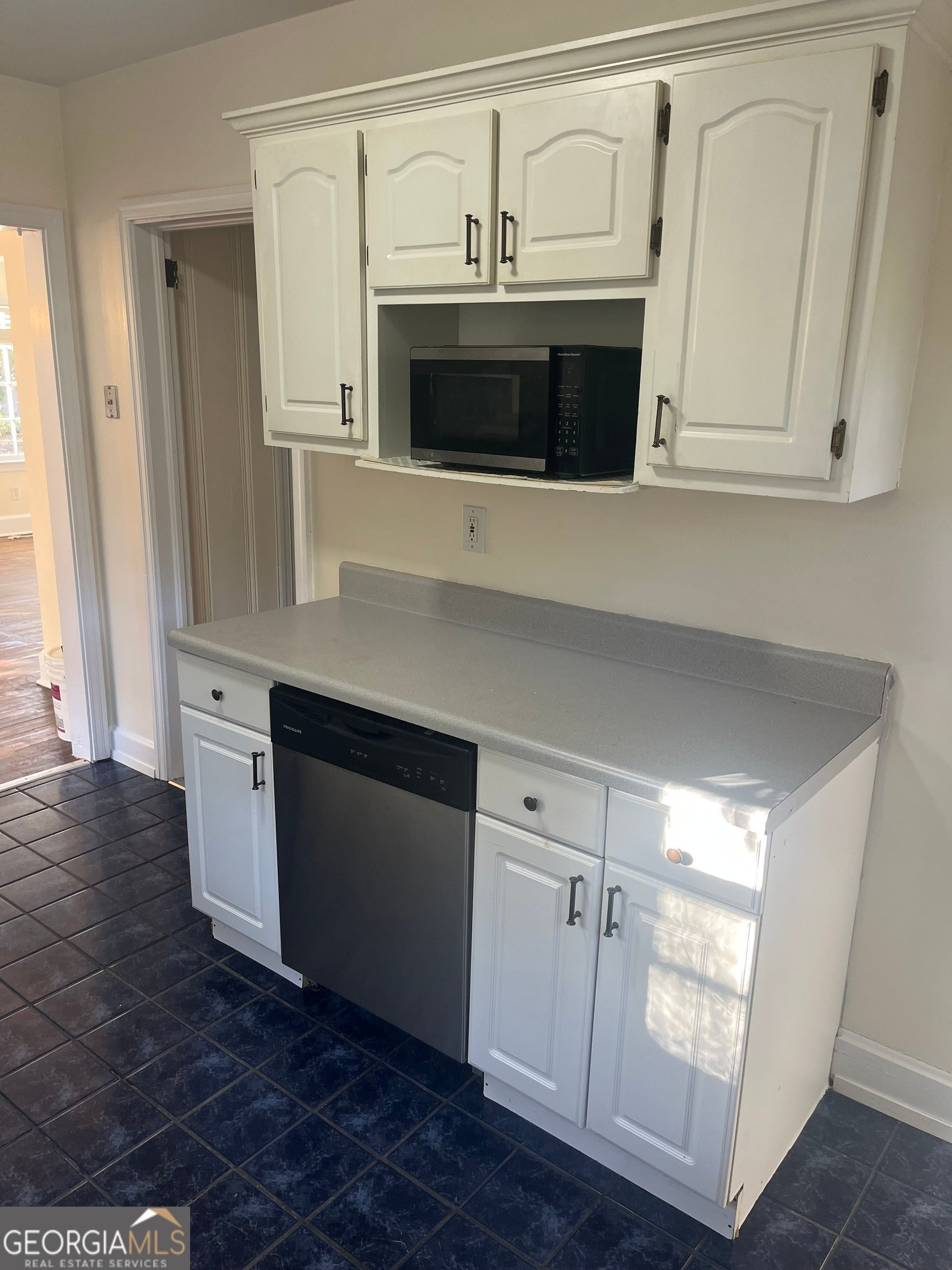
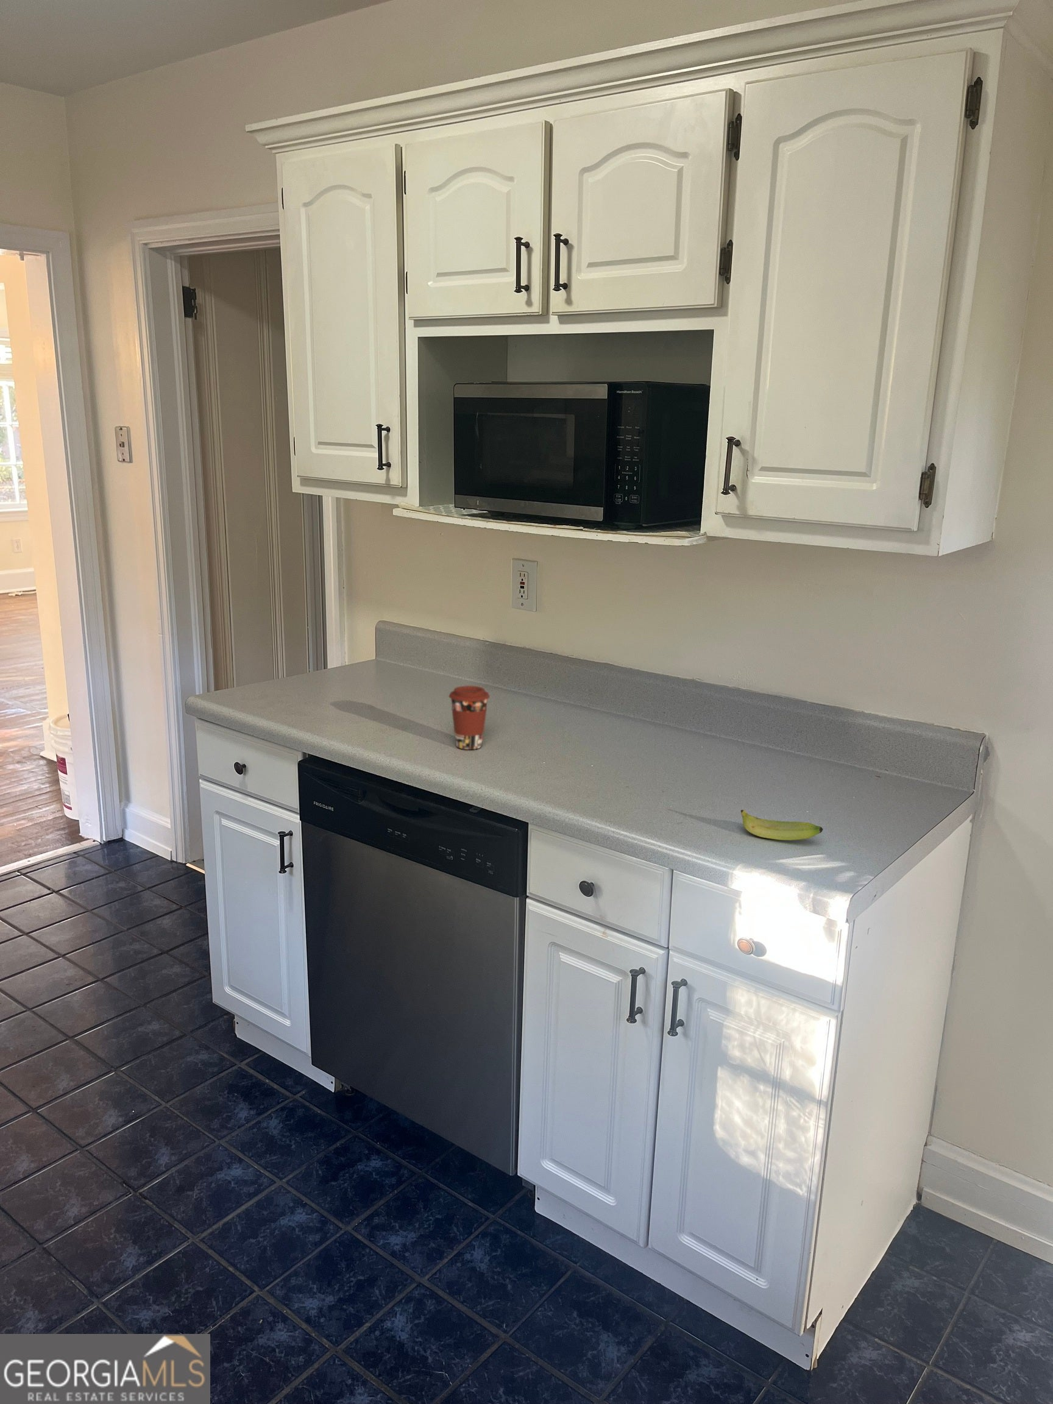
+ coffee cup (469, 717)
+ banana (781, 828)
